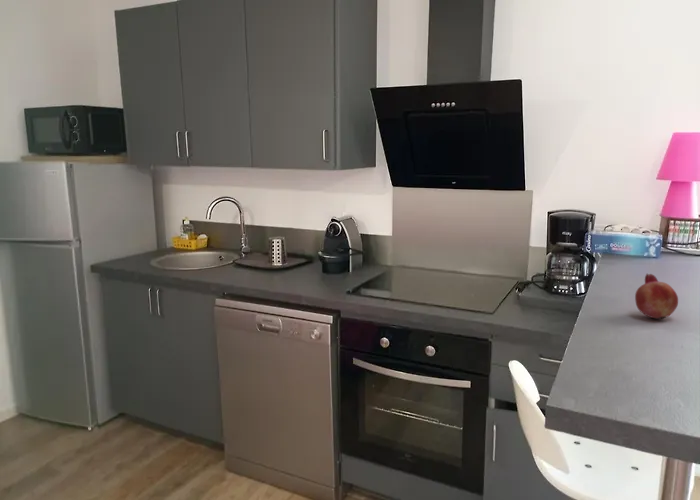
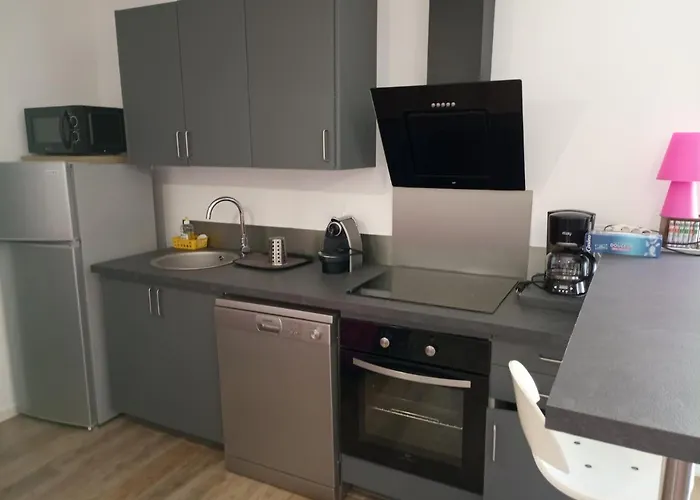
- fruit (656, 296)
